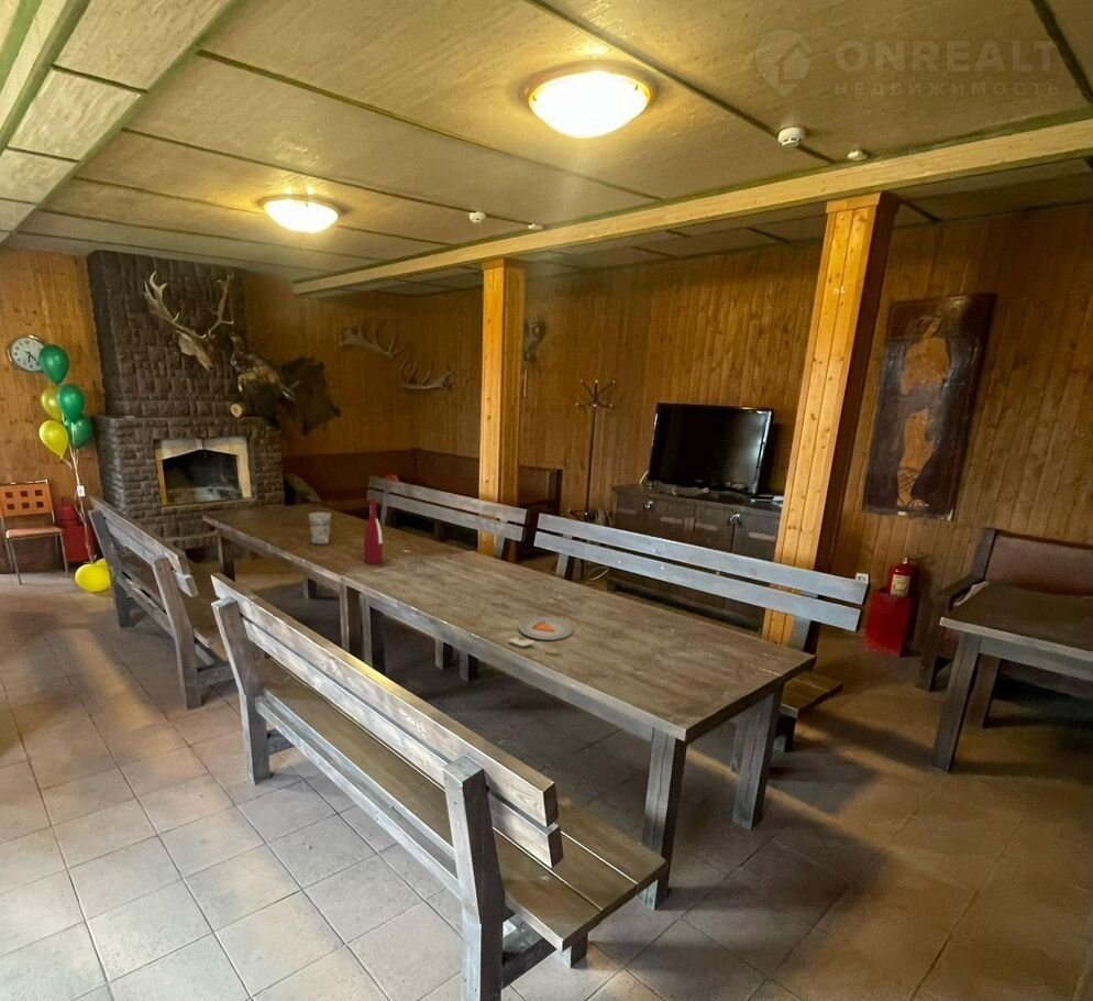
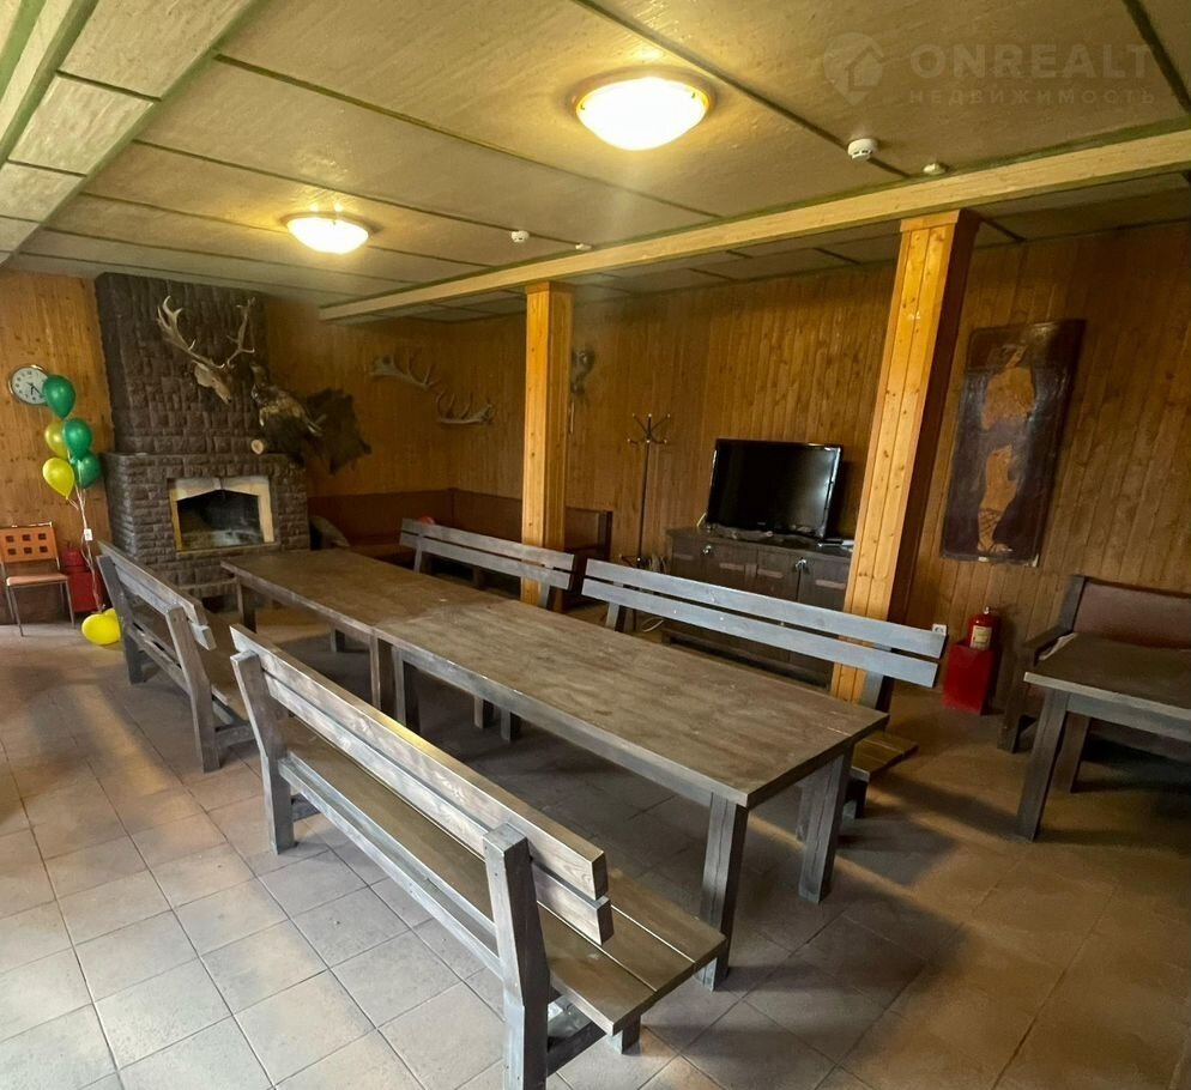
- dinner plate (539, 630)
- alcohol (373, 530)
- cup (320, 528)
